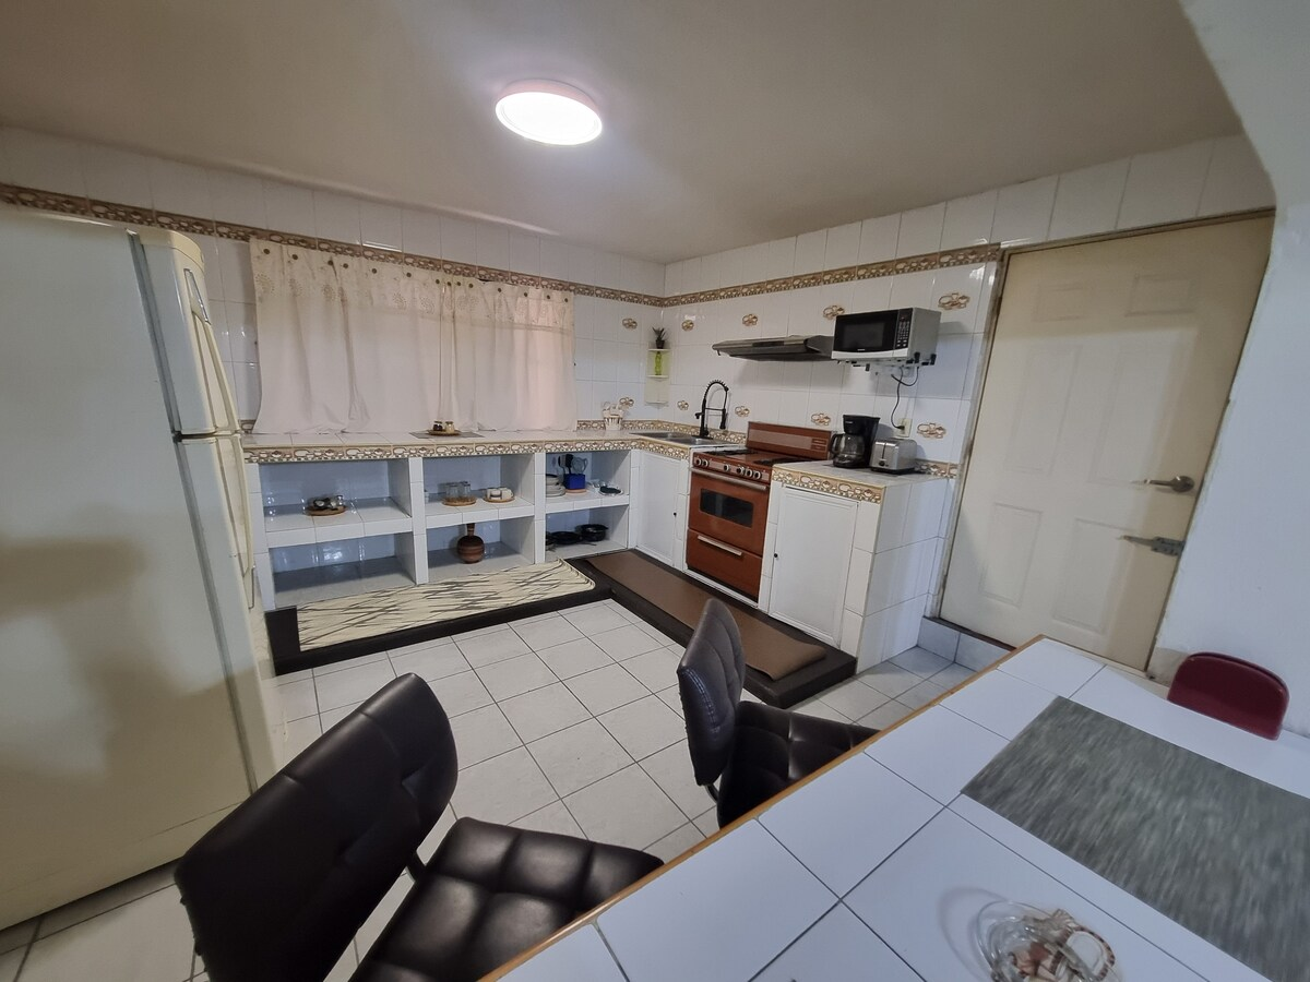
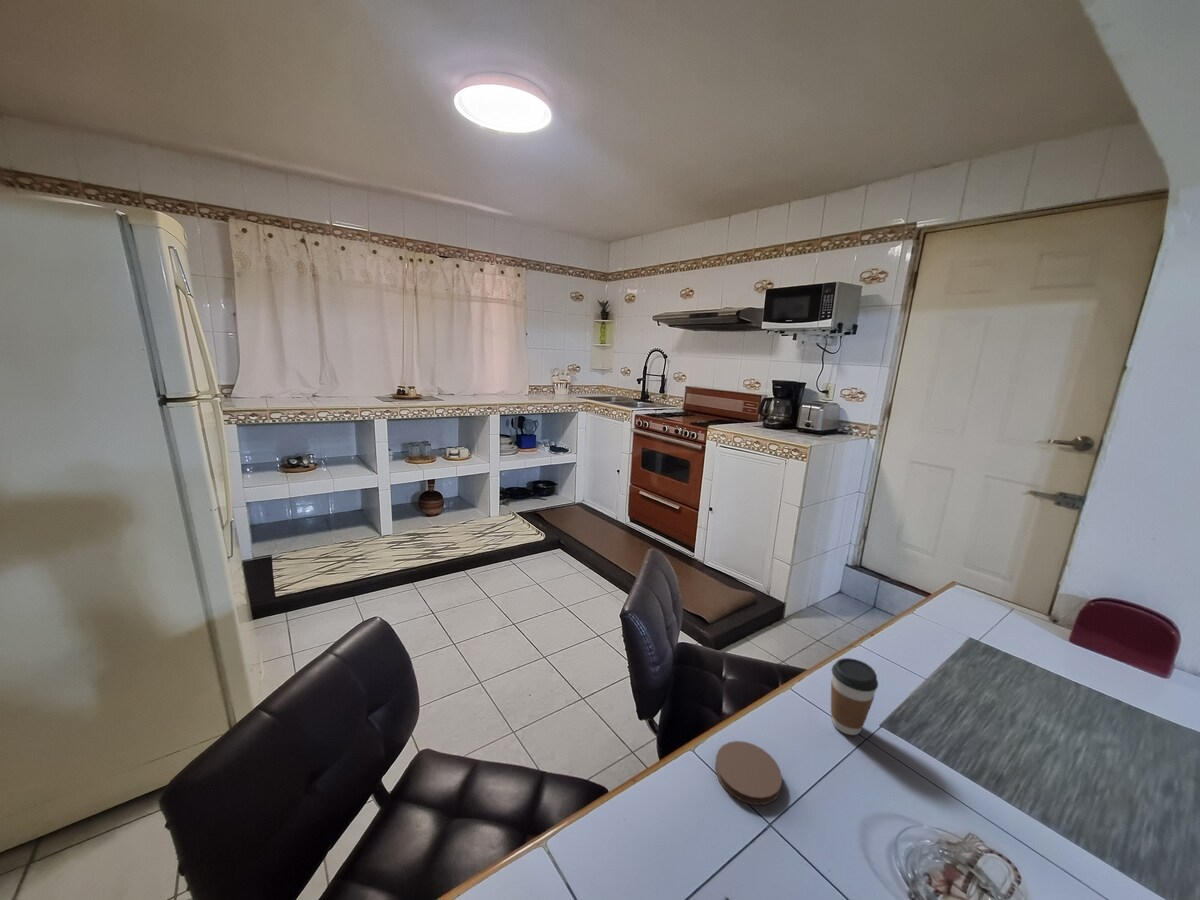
+ coaster (747, 771)
+ coffee cup (850, 697)
